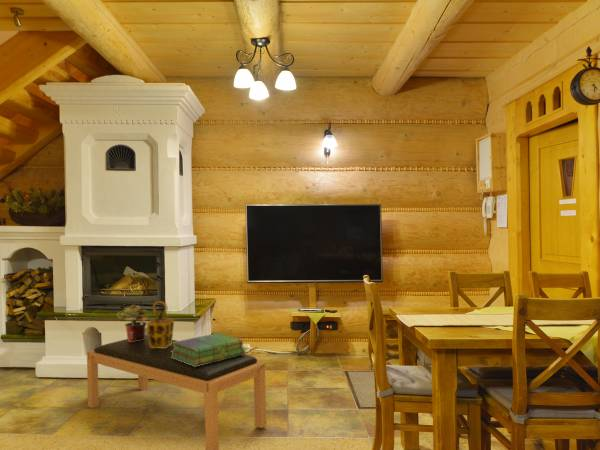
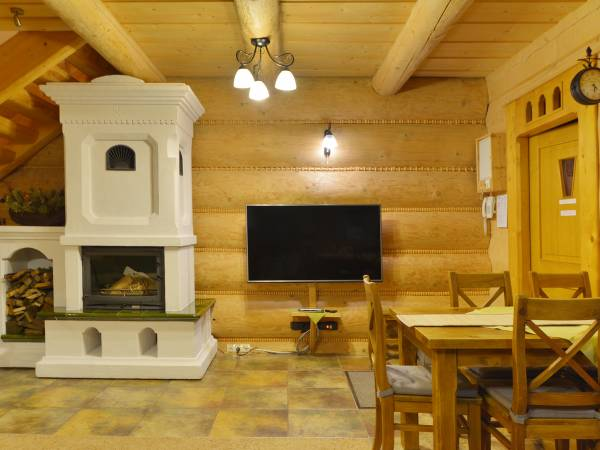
- stack of books (208, 348)
- potted plant (133, 322)
- bench (171, 382)
- lantern (160, 323)
